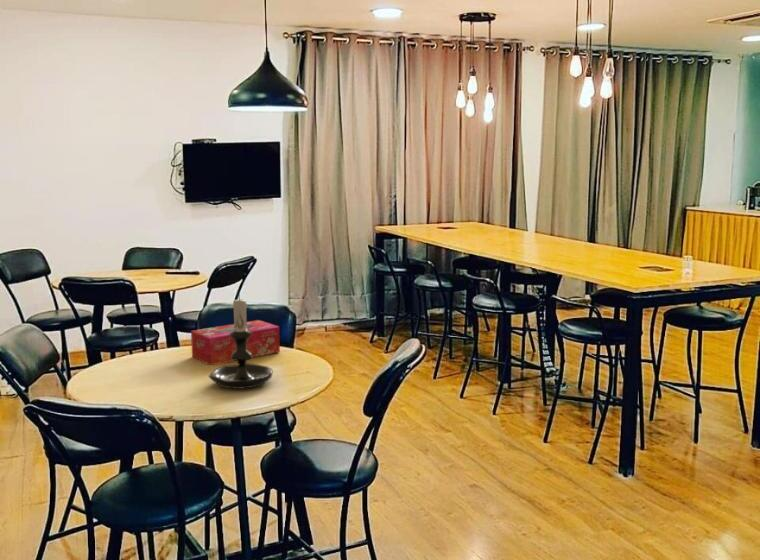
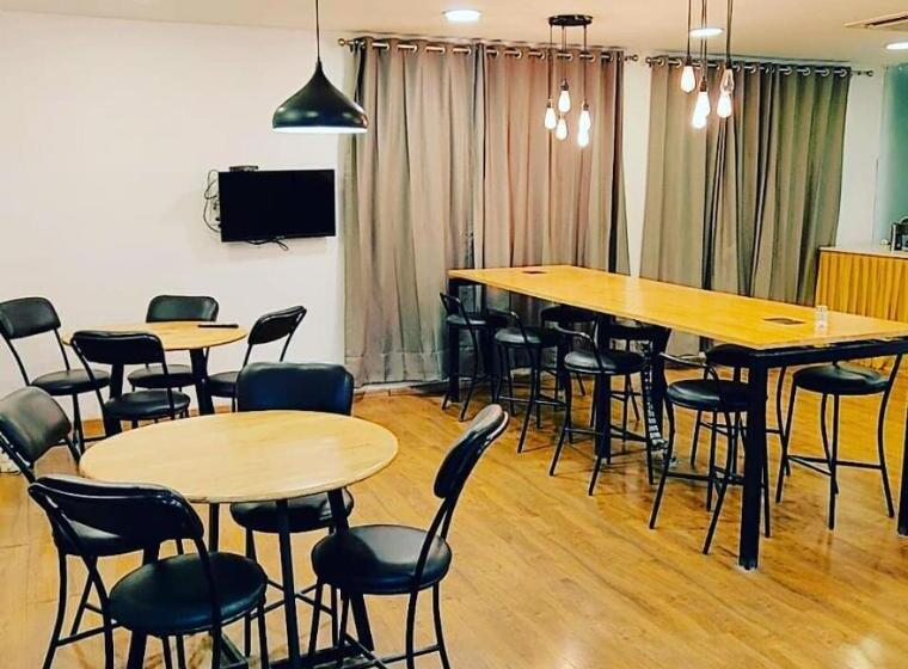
- tissue box (234, 341)
- candle holder (239, 338)
